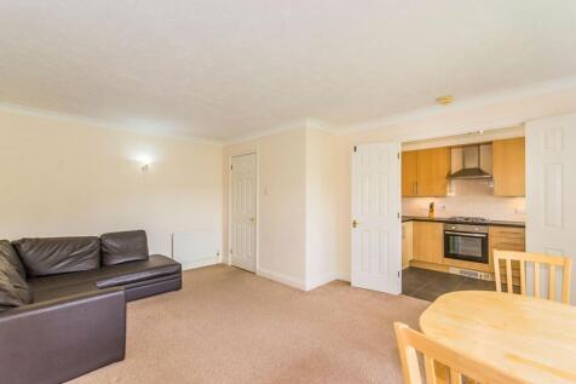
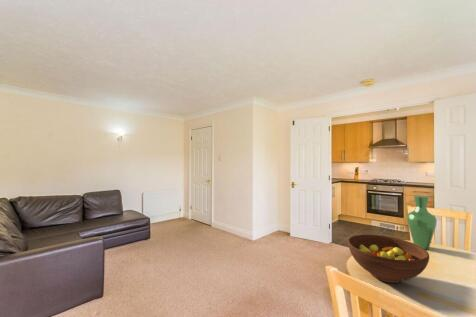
+ vase (421, 221)
+ fruit bowl (385, 261)
